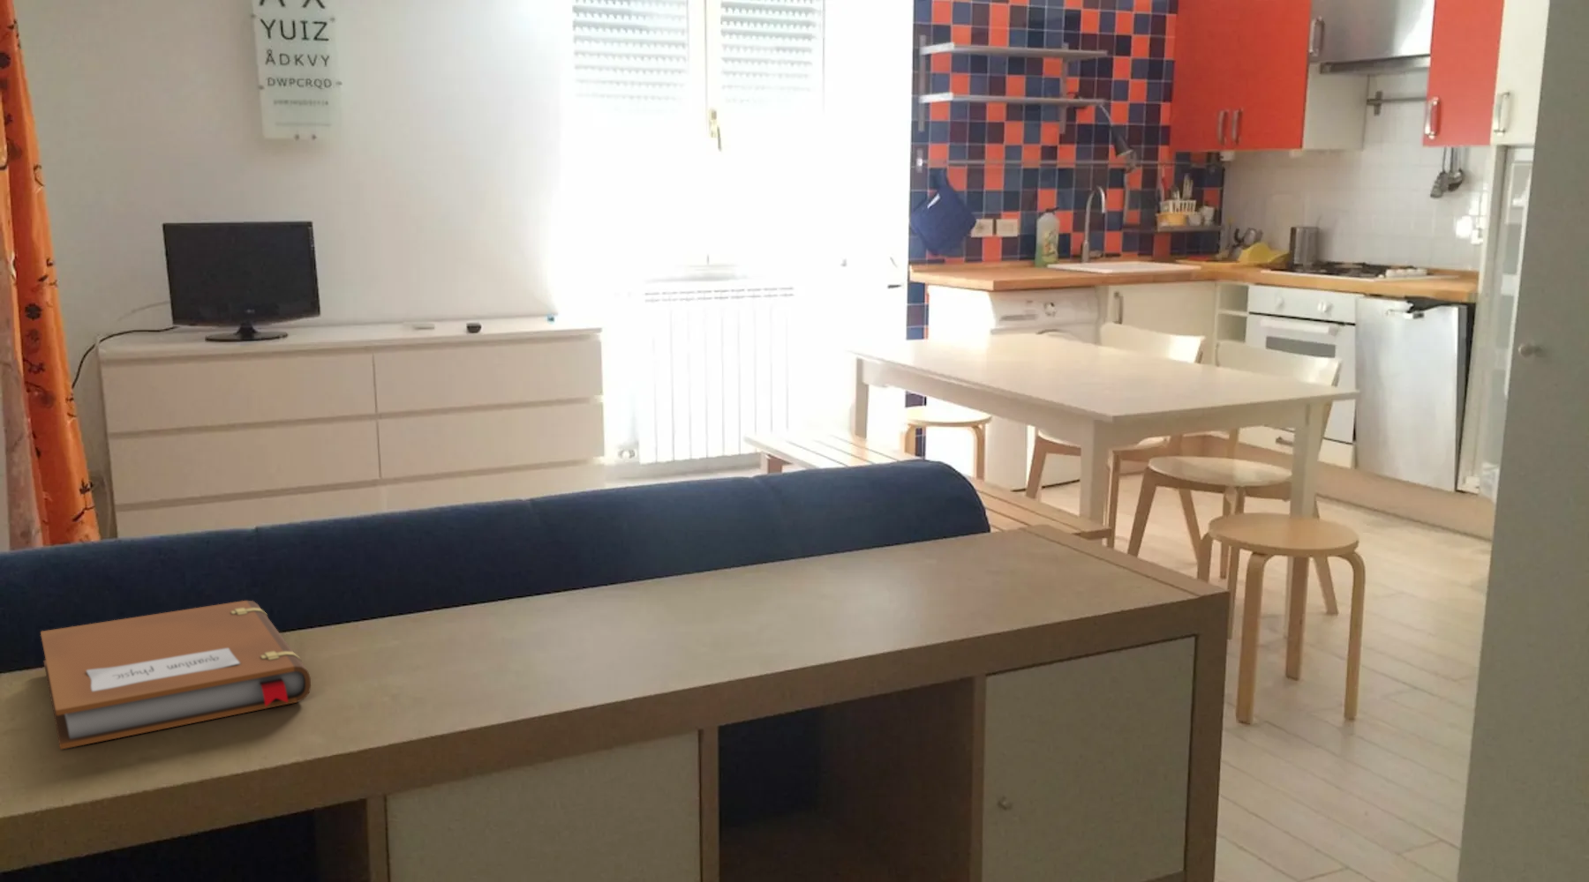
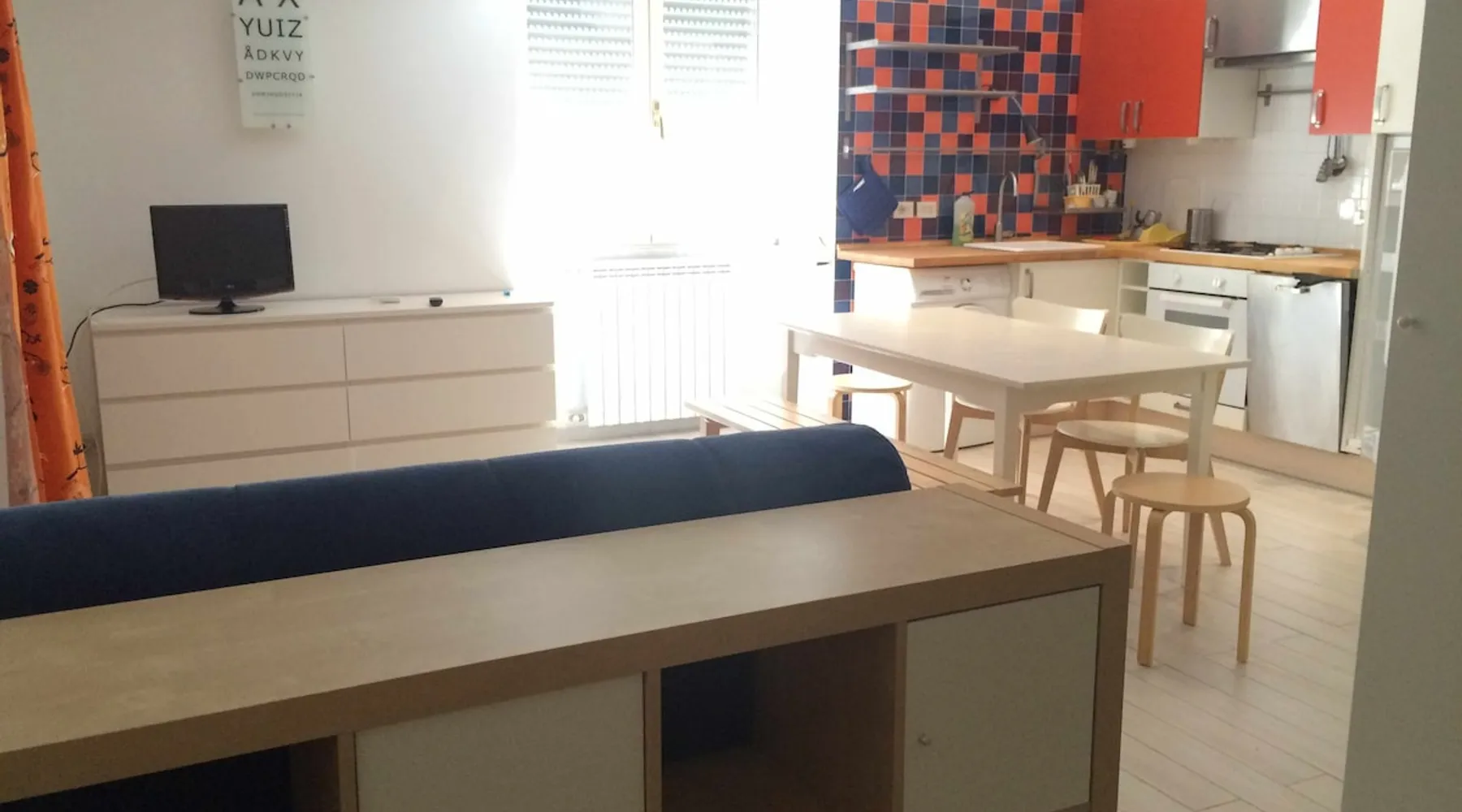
- notebook (173, 666)
